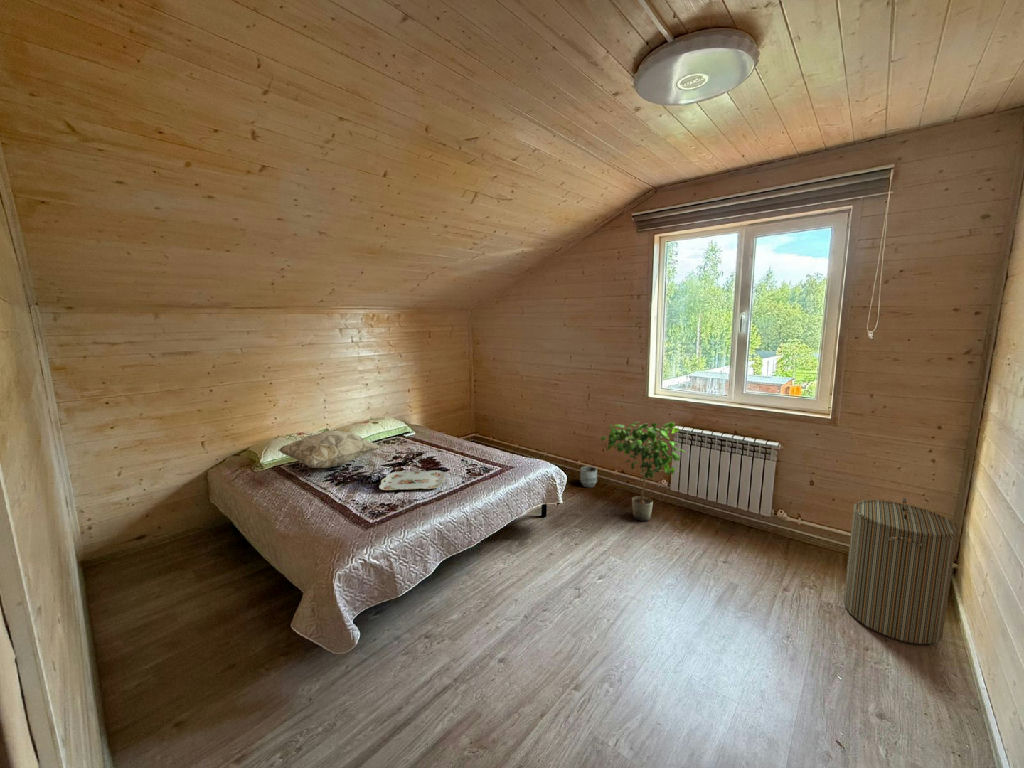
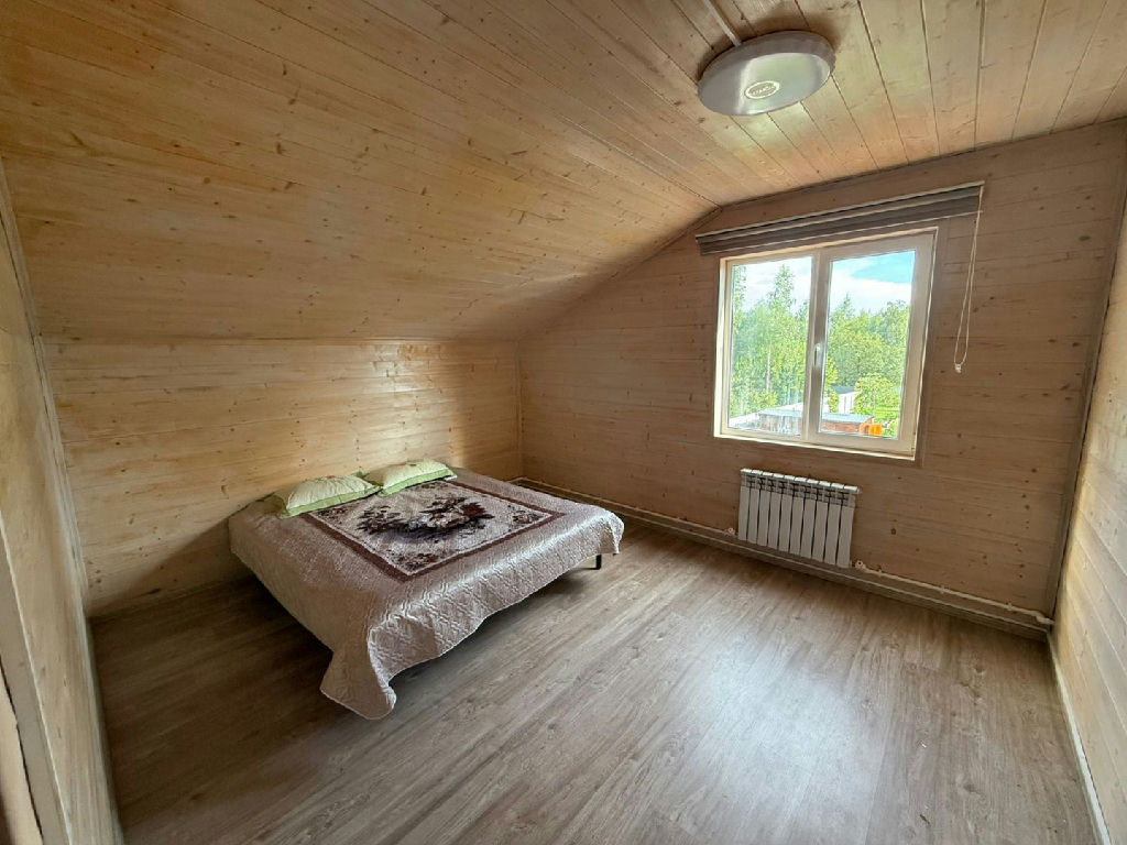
- potted plant (640, 468)
- planter (588, 477)
- serving tray (413, 480)
- laundry hamper (897, 559)
- decorative pillow (330, 448)
